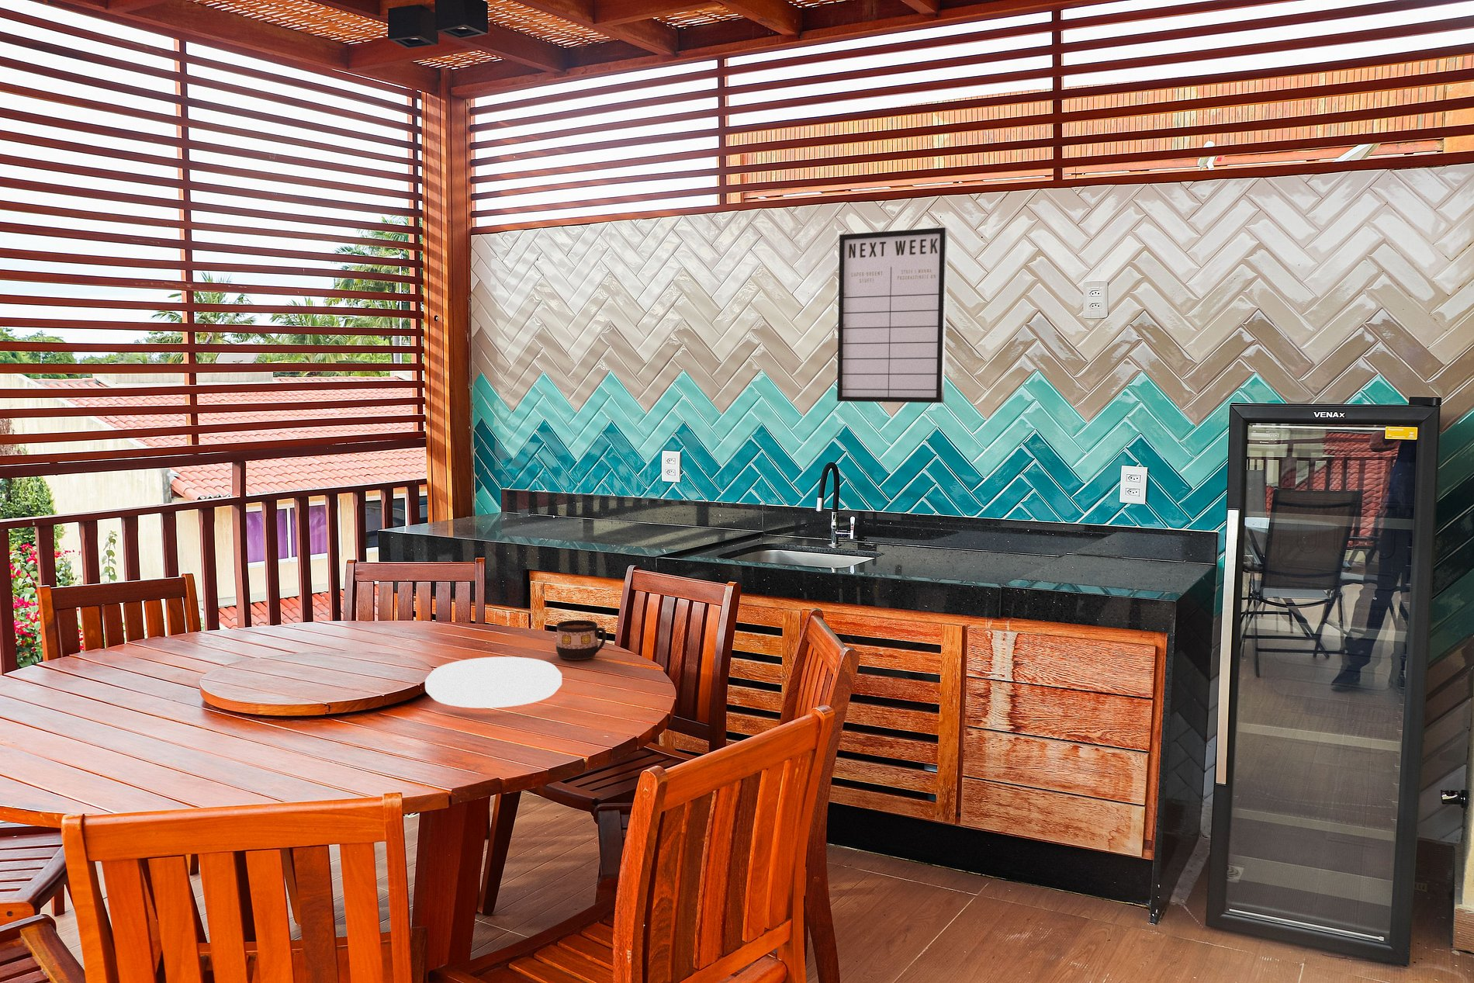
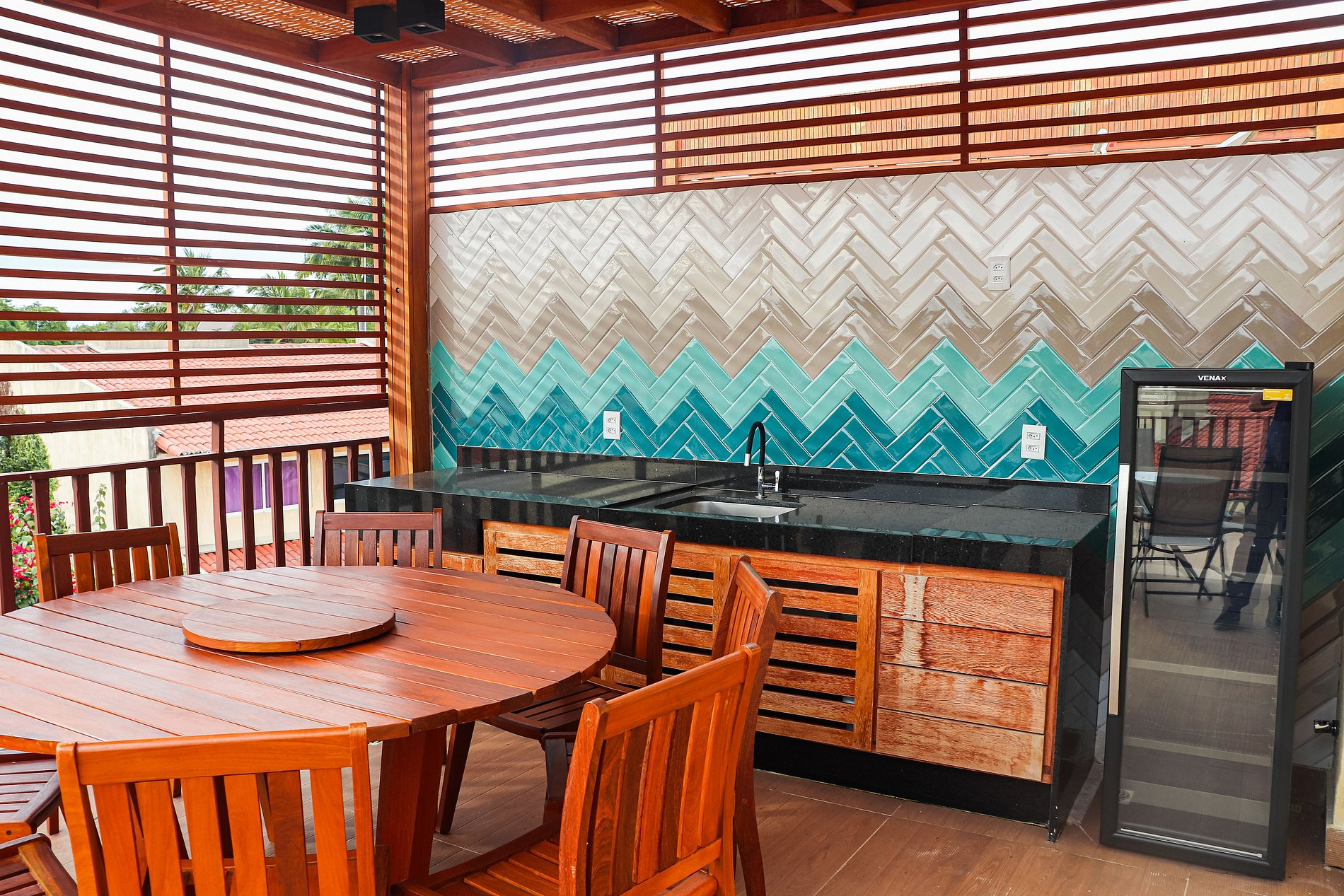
- writing board (891, 317)
- cup (578, 640)
- plate (495, 680)
